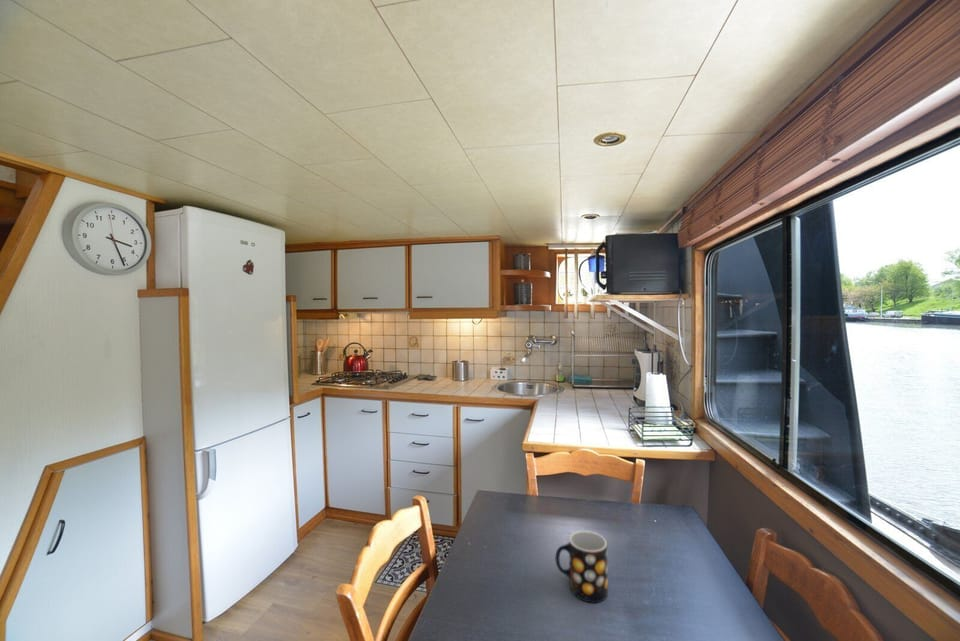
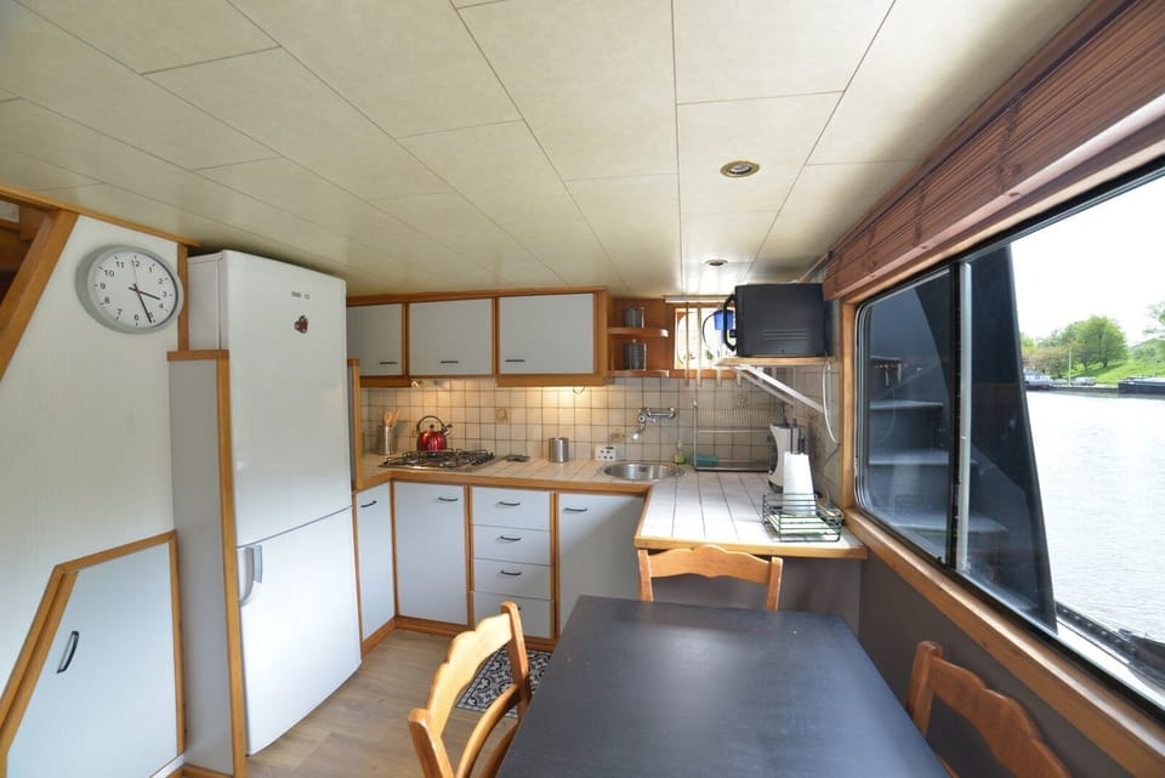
- mug (582, 565)
